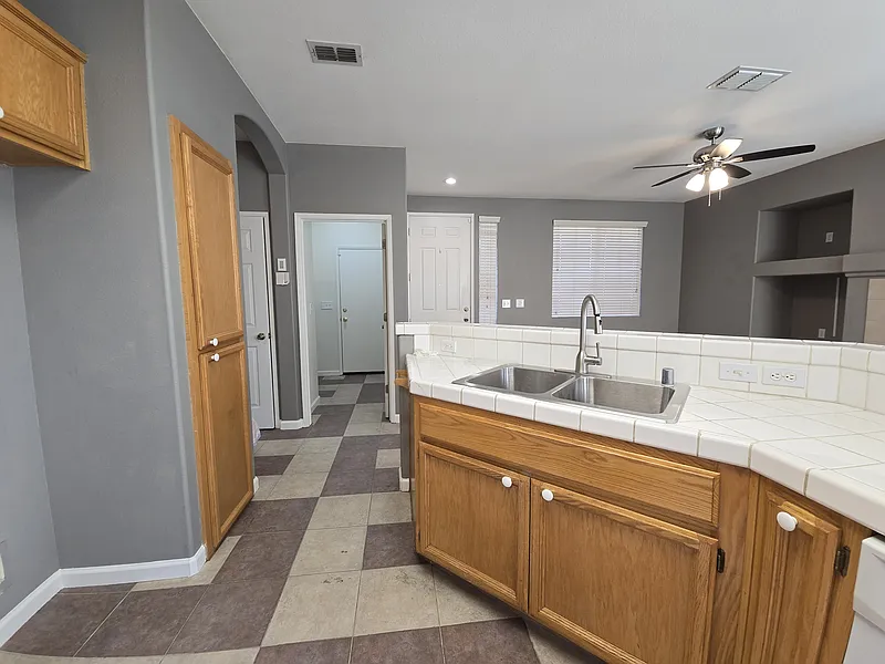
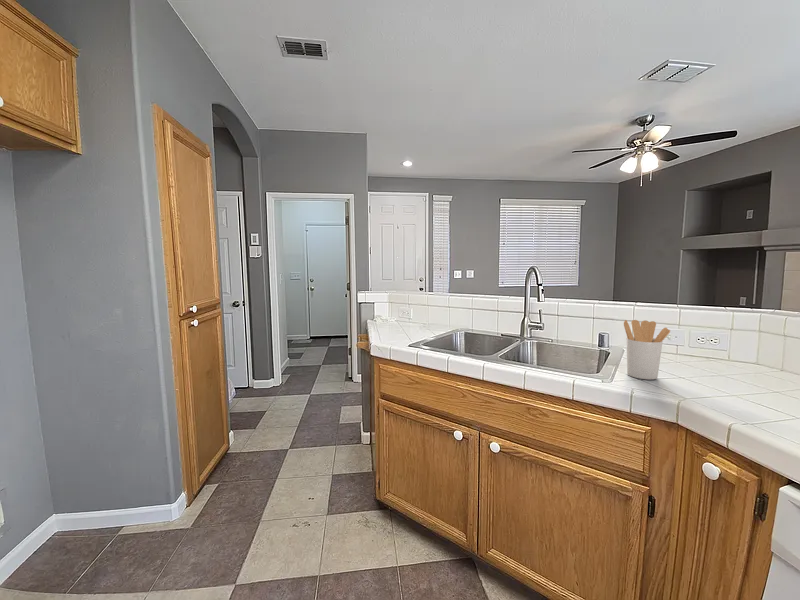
+ utensil holder (643, 347)
